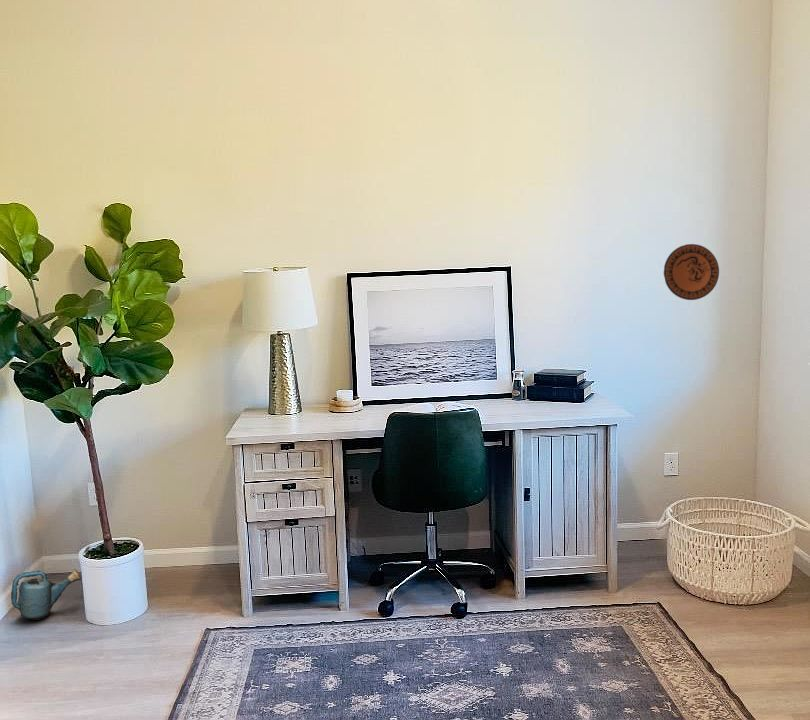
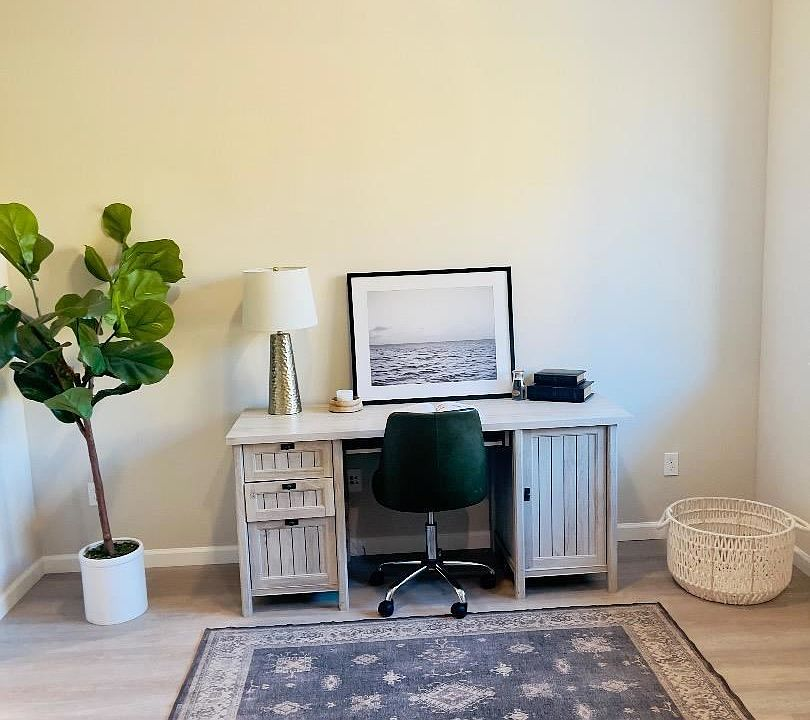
- decorative plate (691, 272)
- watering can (47, 591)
